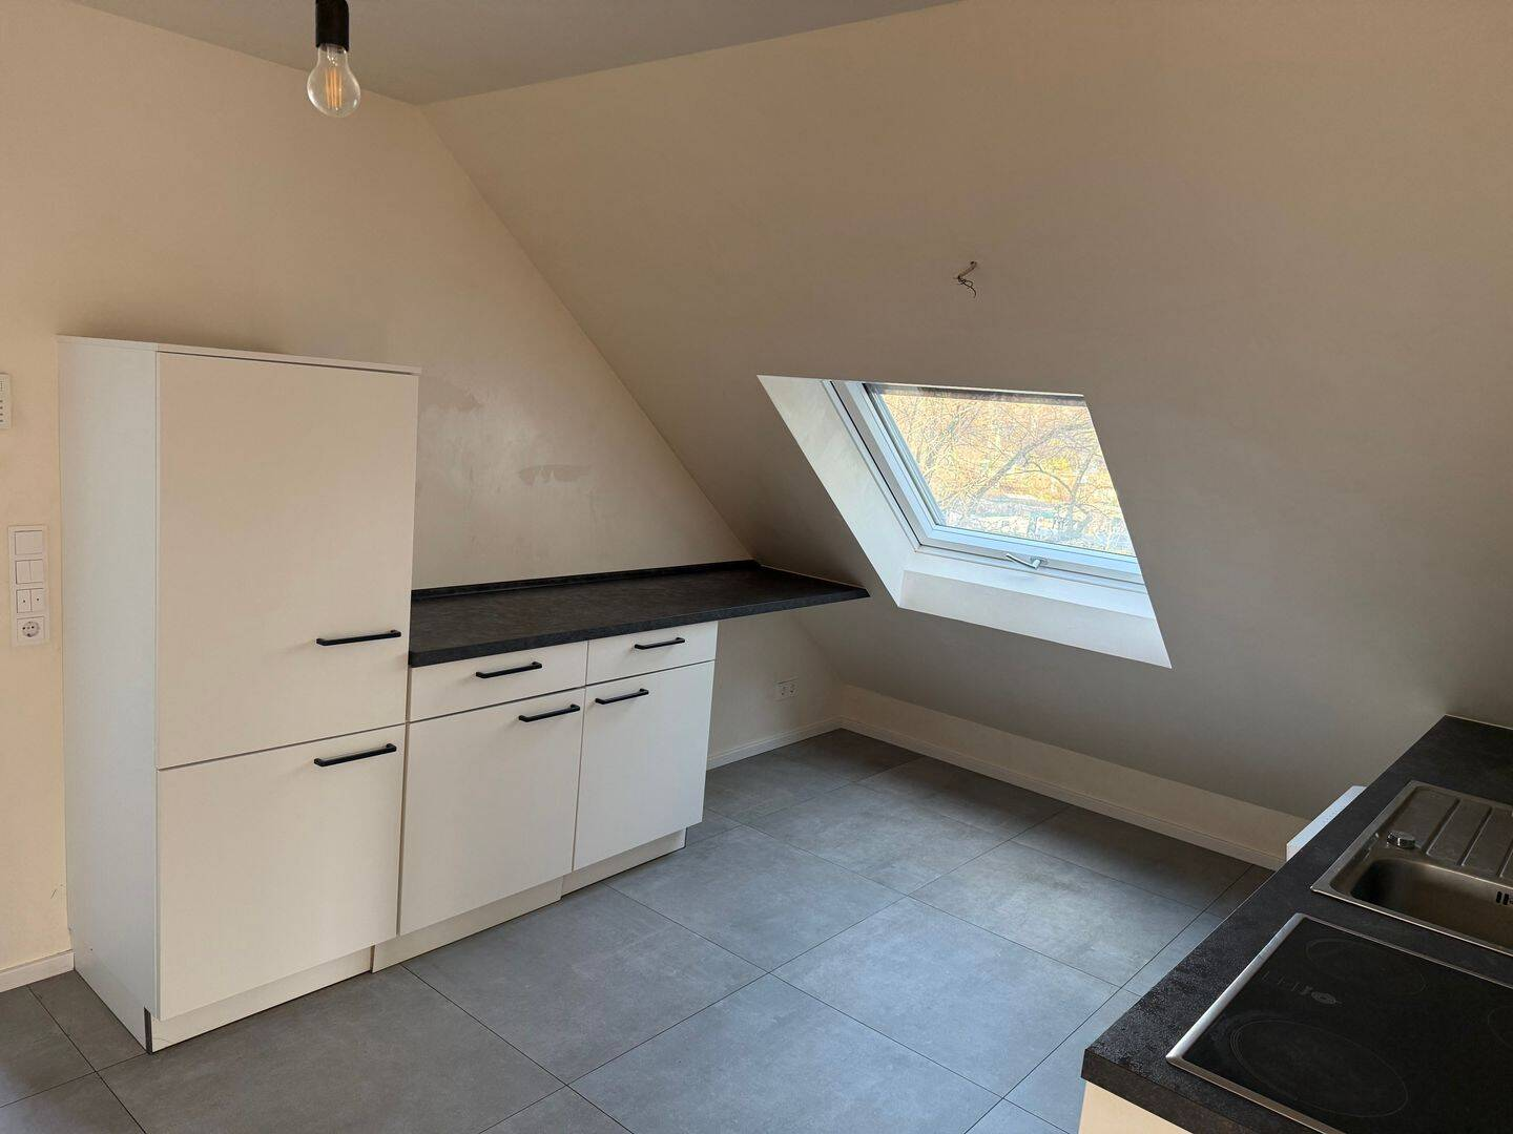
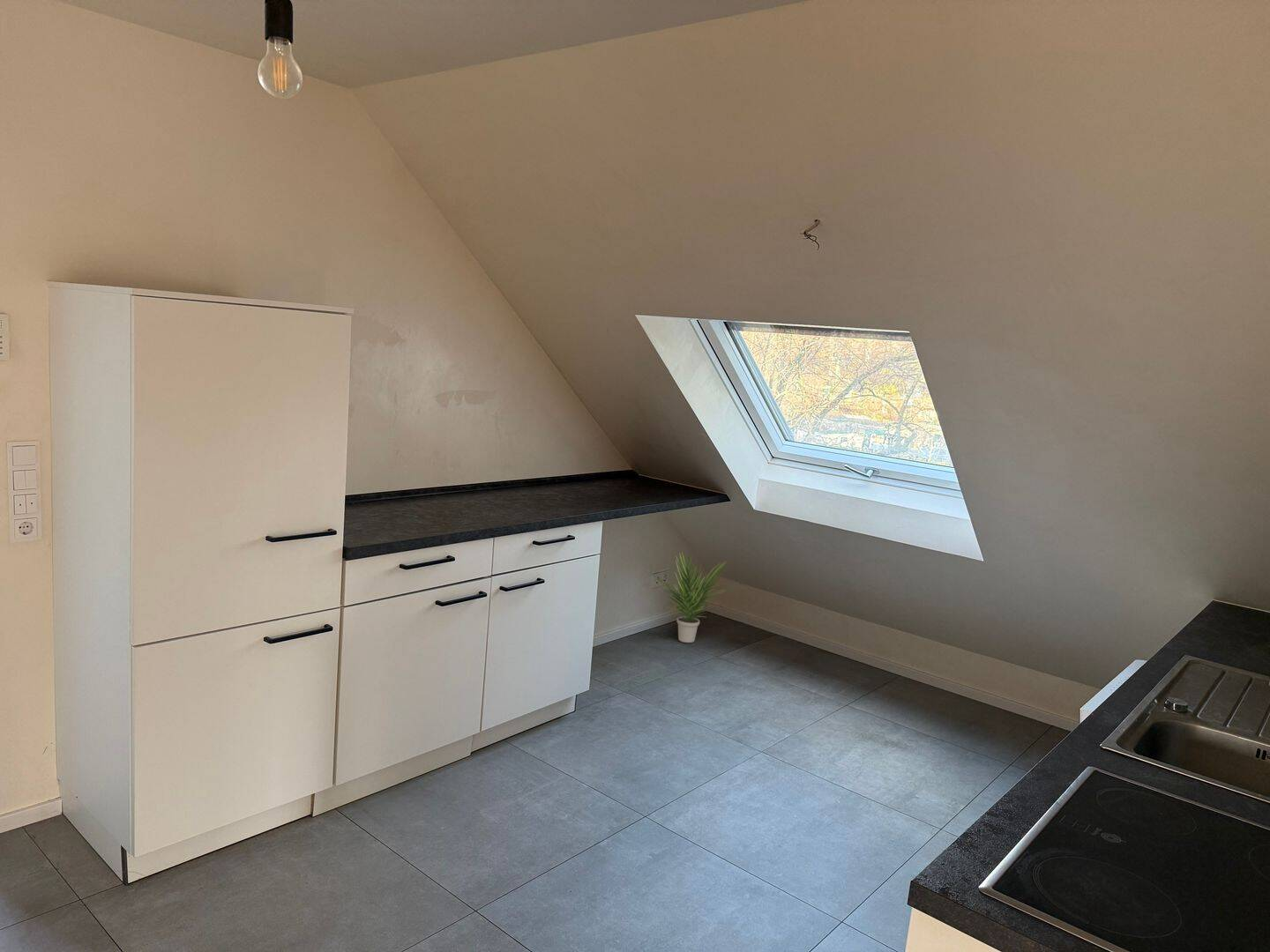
+ potted plant (691, 599)
